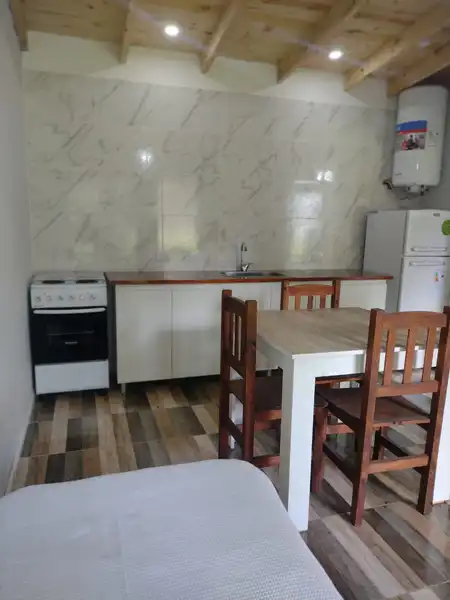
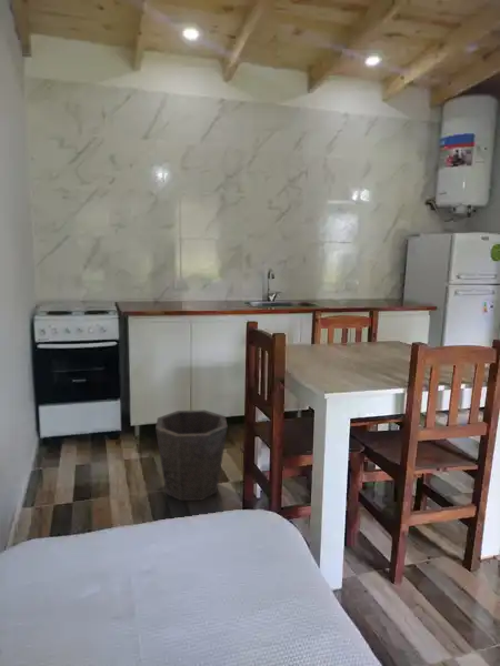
+ waste bin (191, 455)
